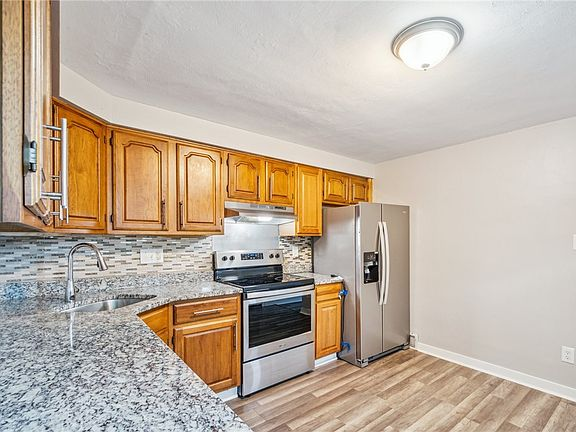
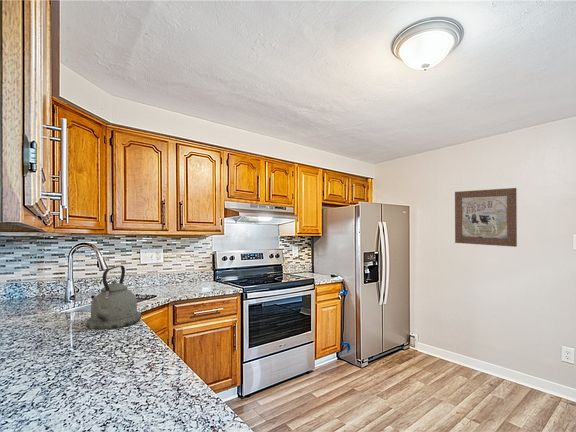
+ wall art (483, 217)
+ kettle (114, 295)
